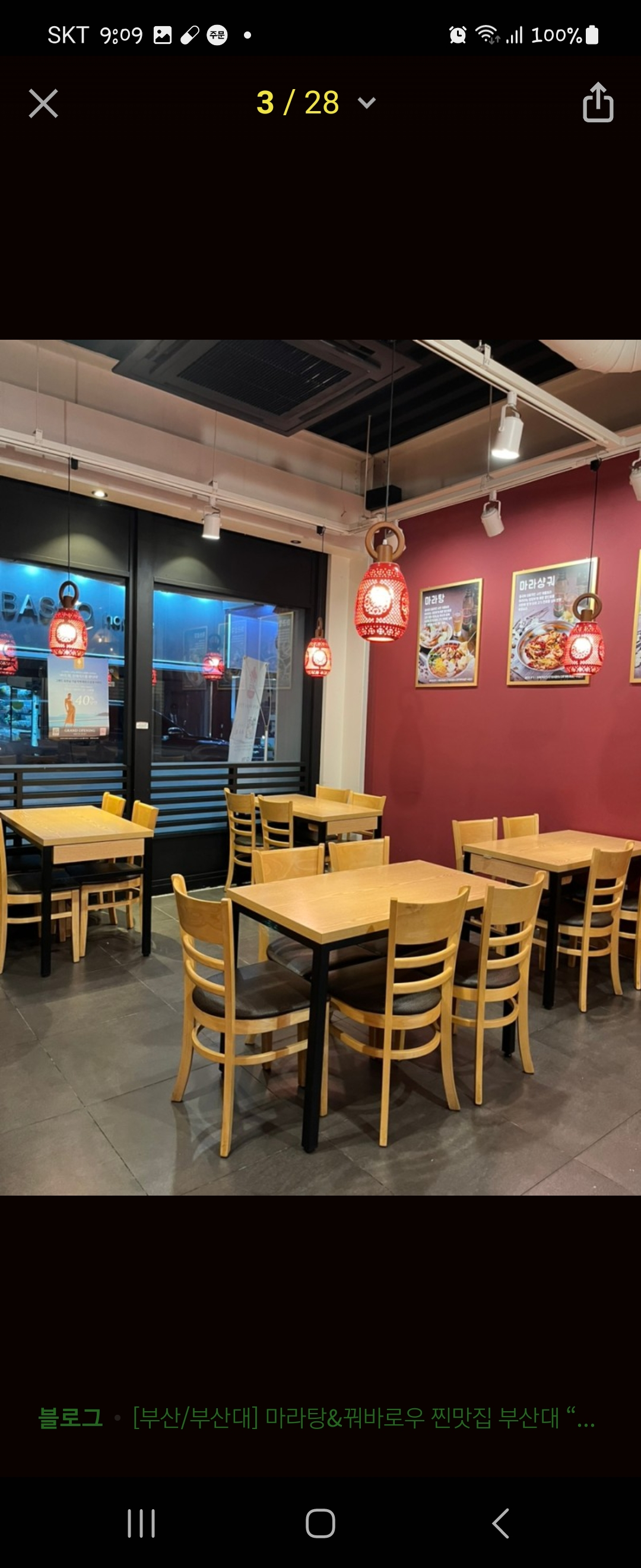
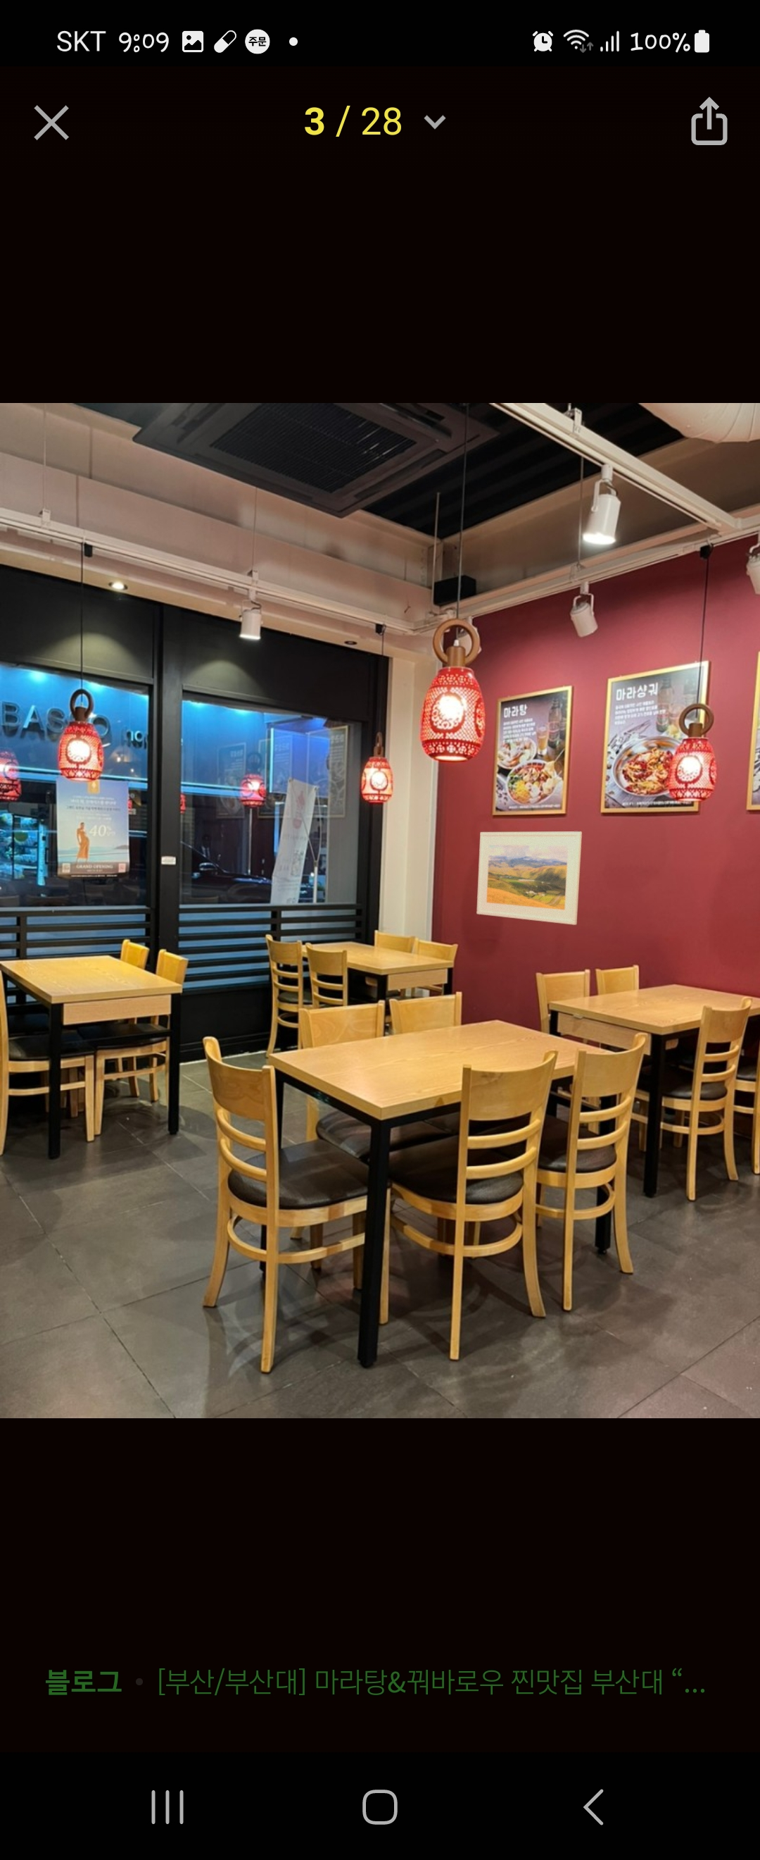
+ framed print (525, 875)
